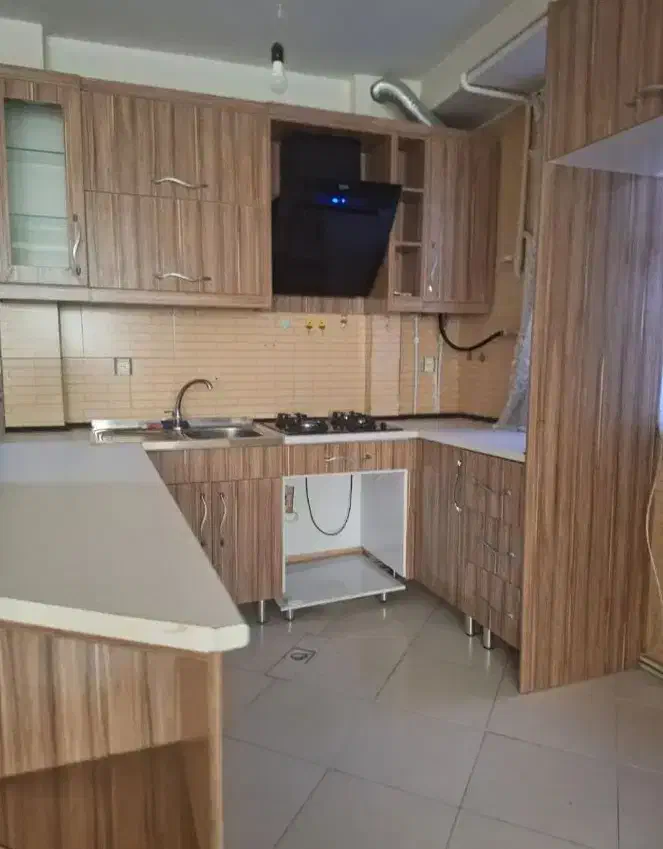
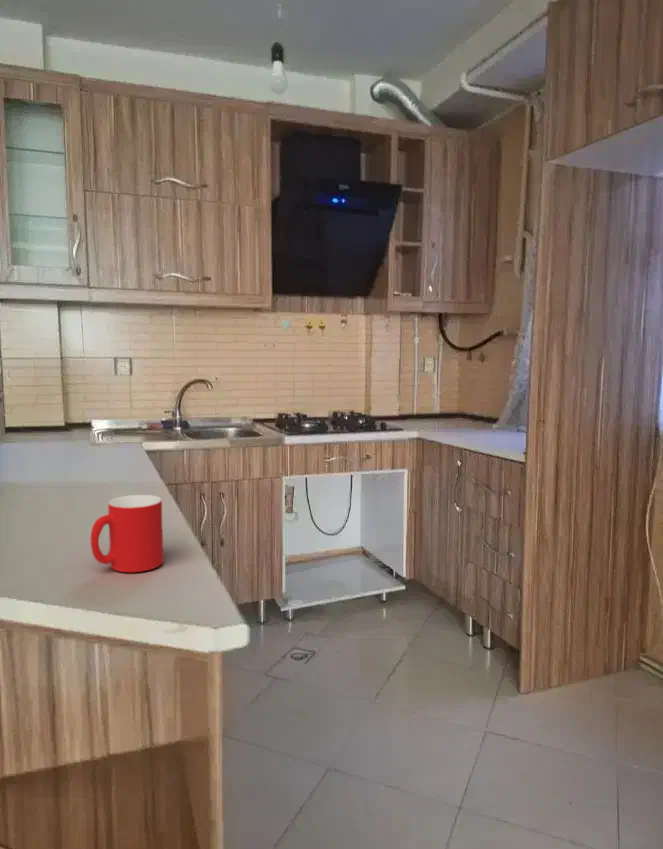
+ cup (126, 534)
